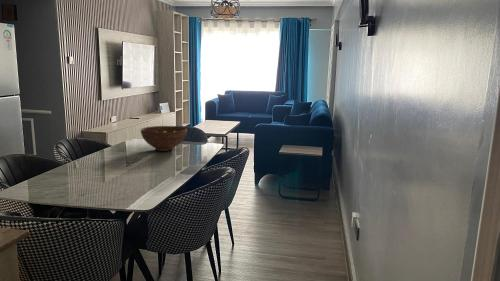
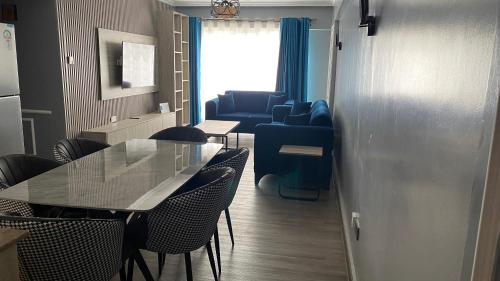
- fruit bowl (164, 139)
